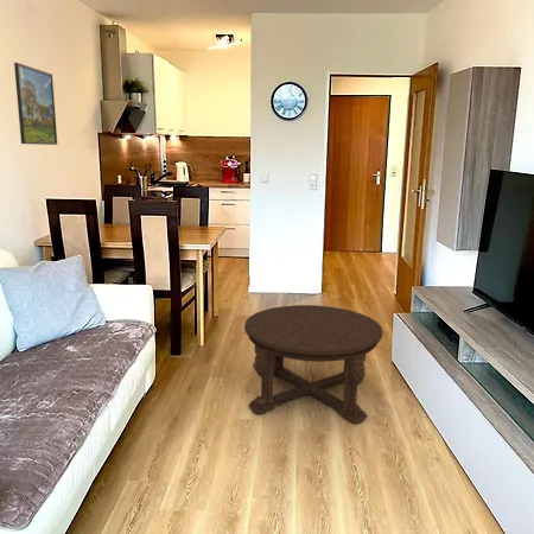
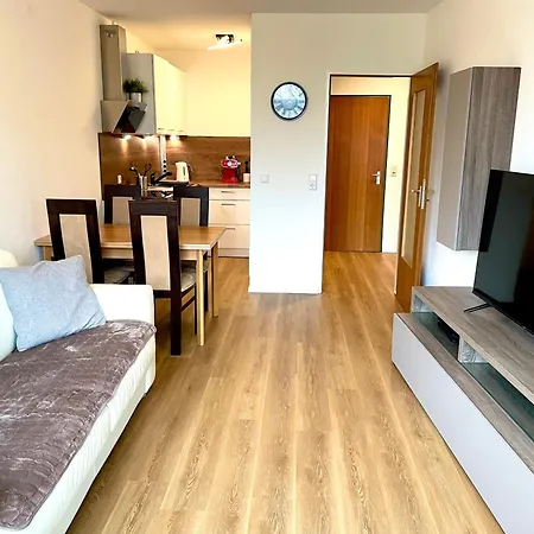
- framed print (37, 107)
- coffee table (311, 360)
